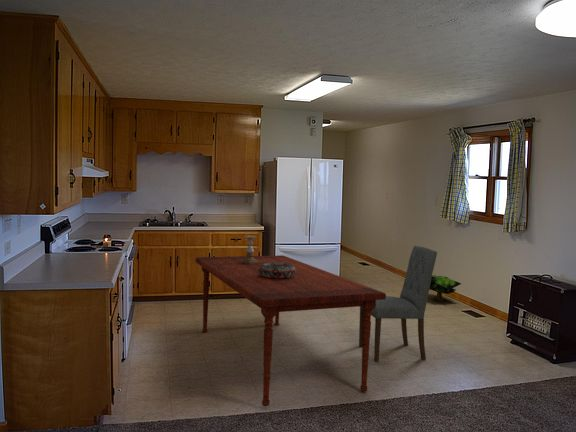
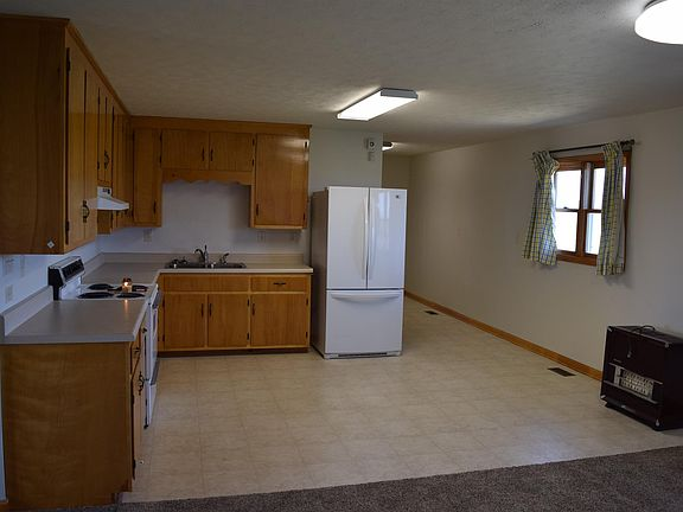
- dining chair (396, 300)
- decorative plant (442, 288)
- decorative bowl (277, 270)
- dining table (274, 314)
- candle holder (250, 249)
